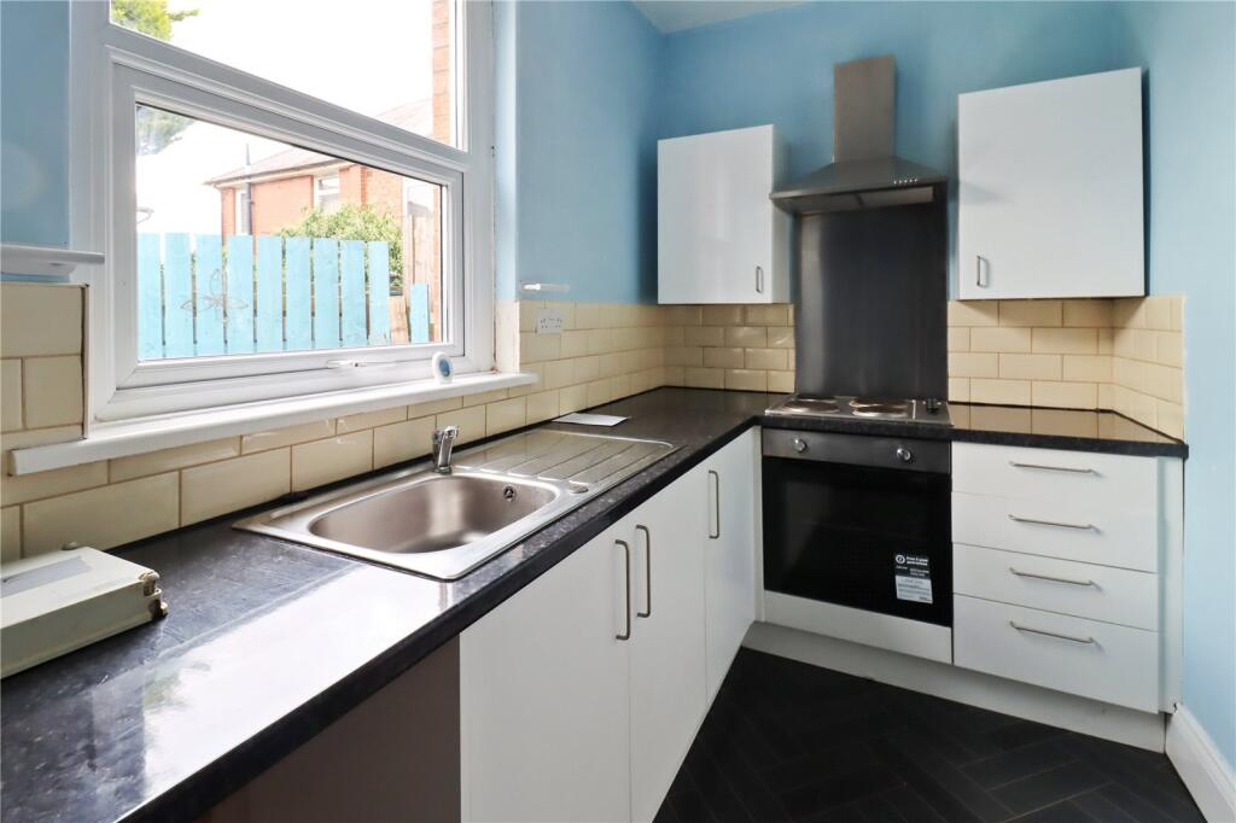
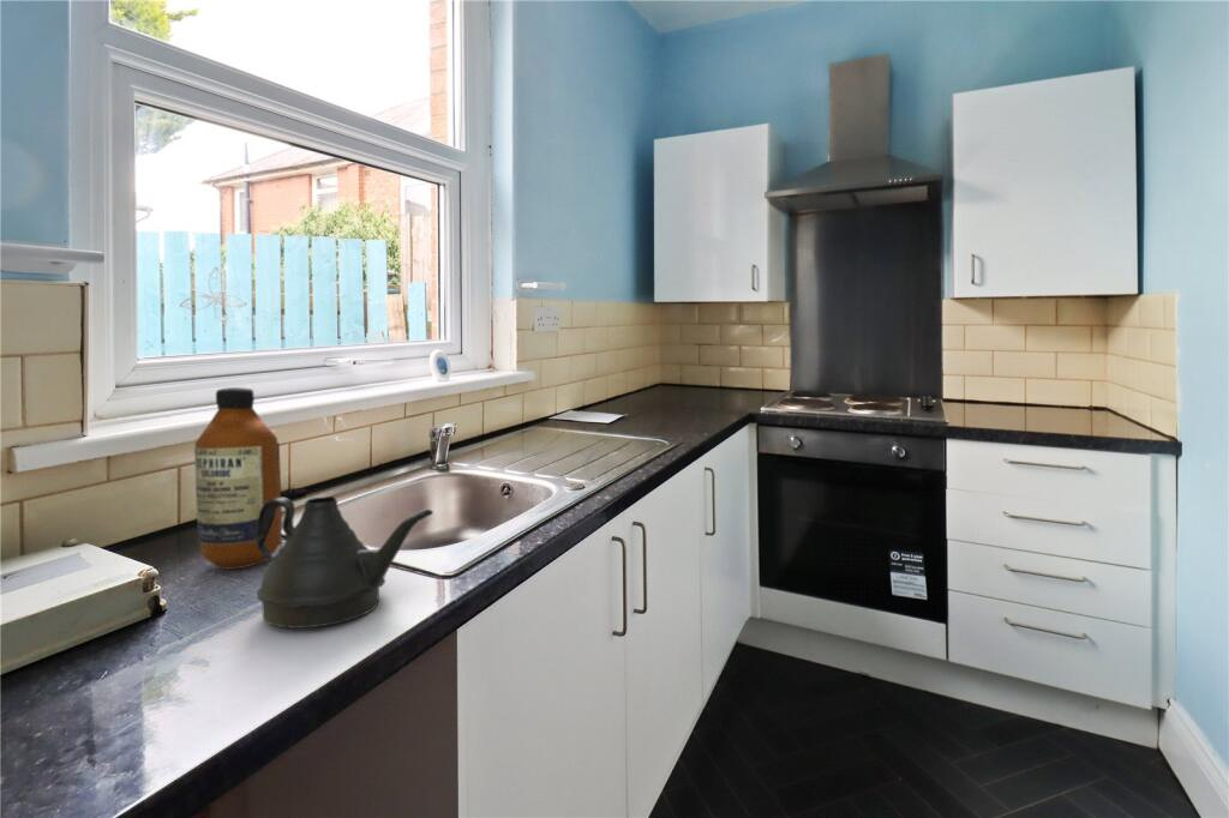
+ bottle (239, 476)
+ teapot (342, 555)
